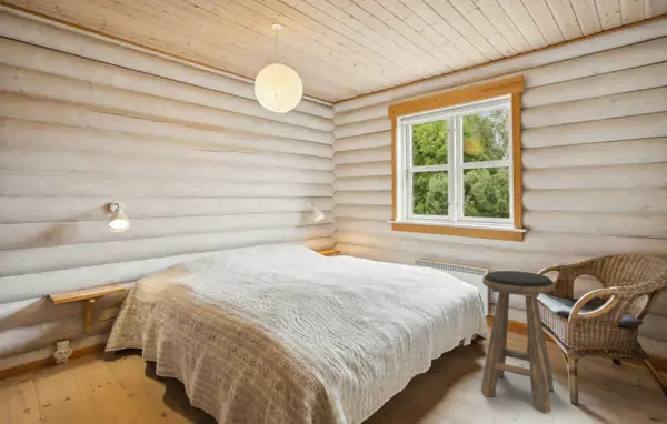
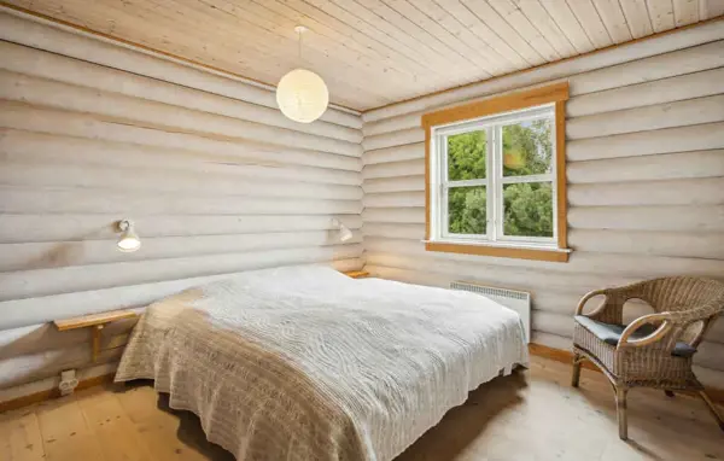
- stool (506, 333)
